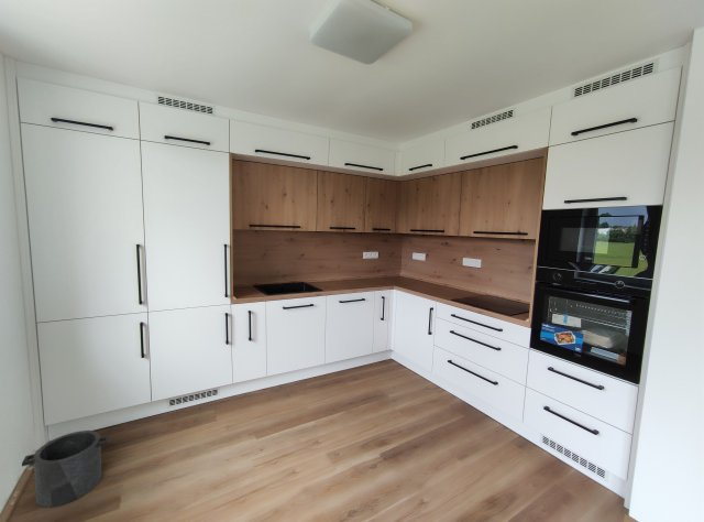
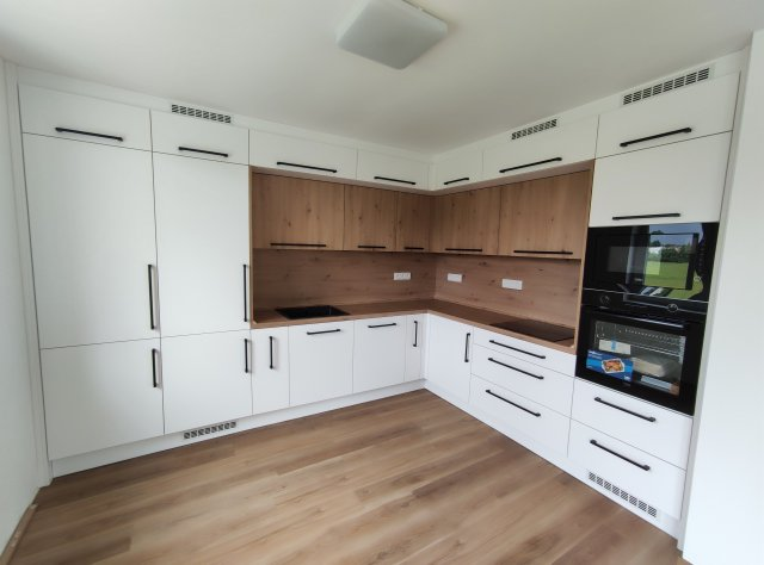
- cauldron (69, 466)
